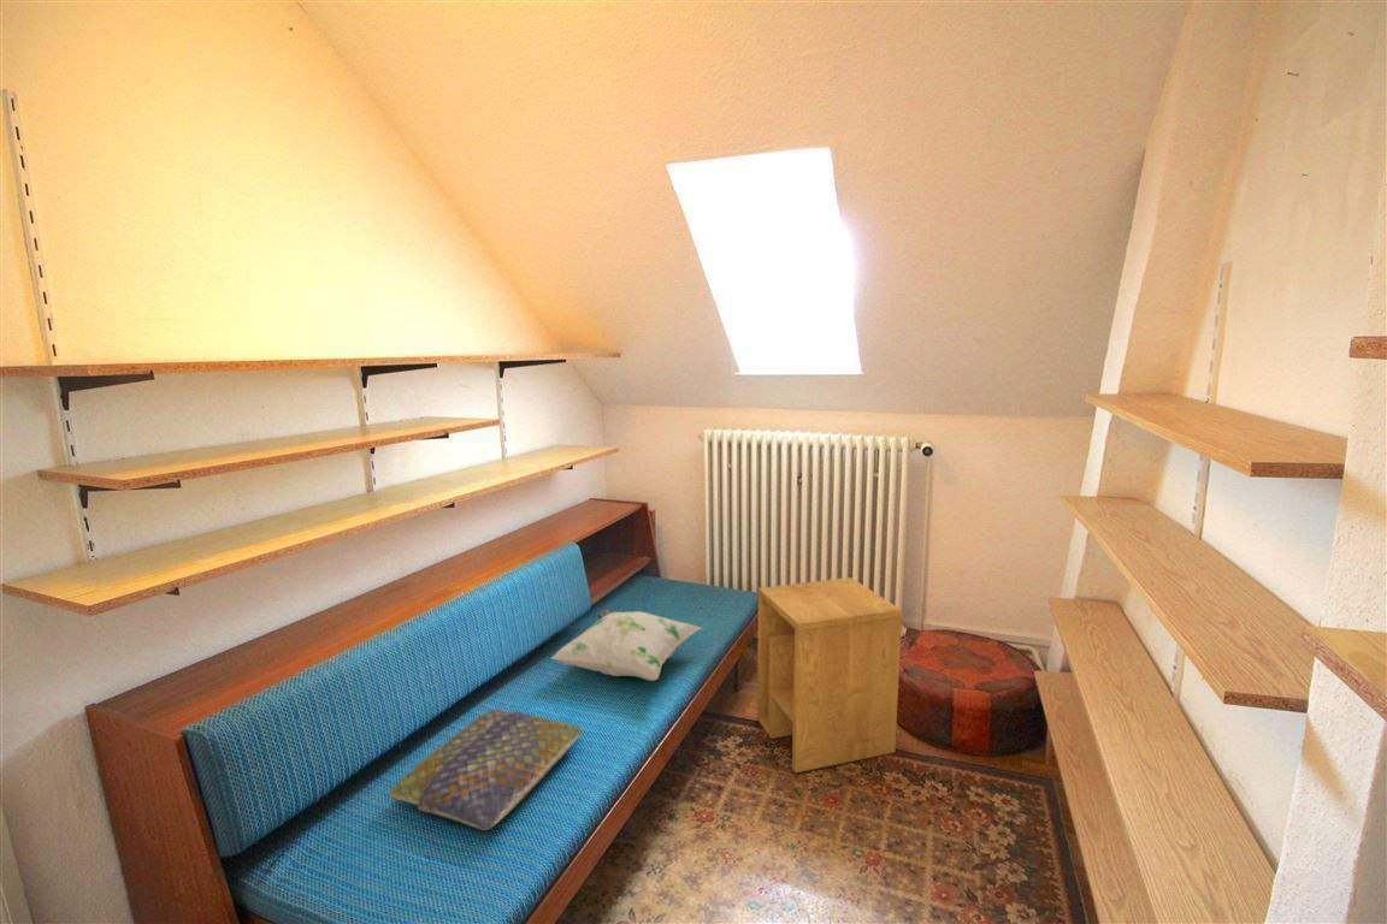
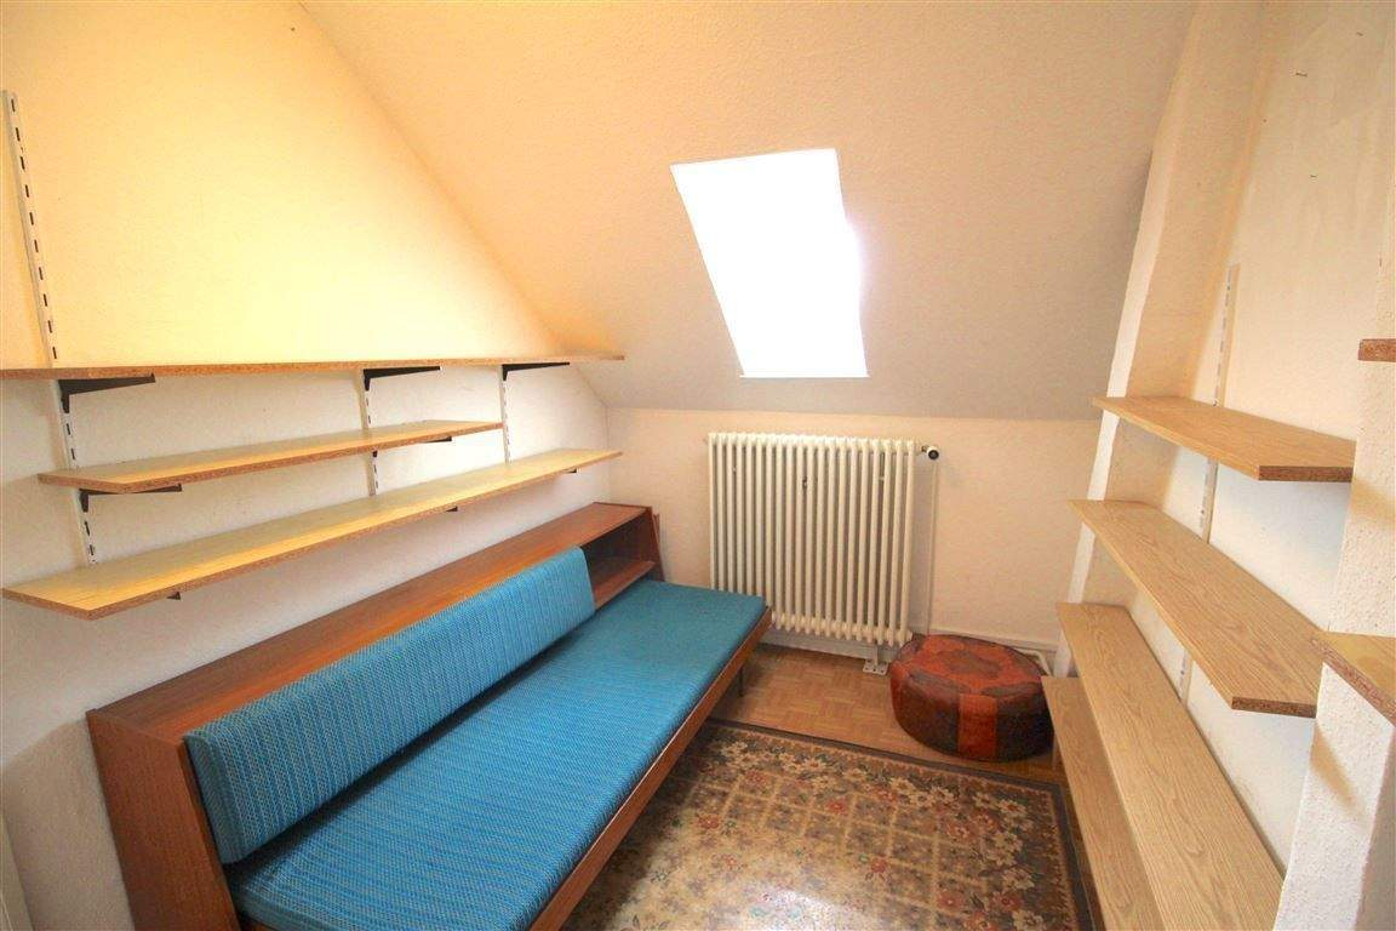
- decorative pillow (626, 640)
- side table (825, 668)
- cushion (491, 760)
